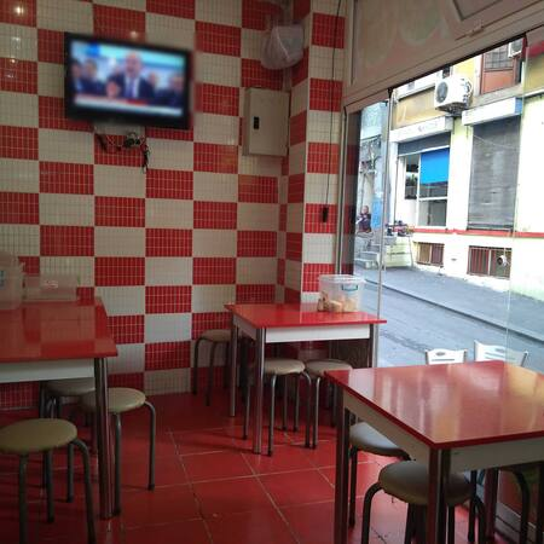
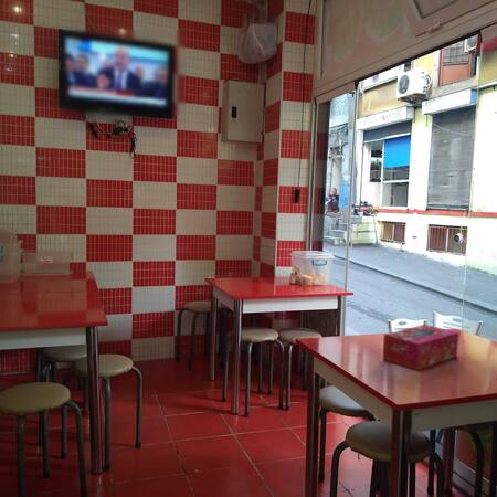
+ tissue box (421, 345)
